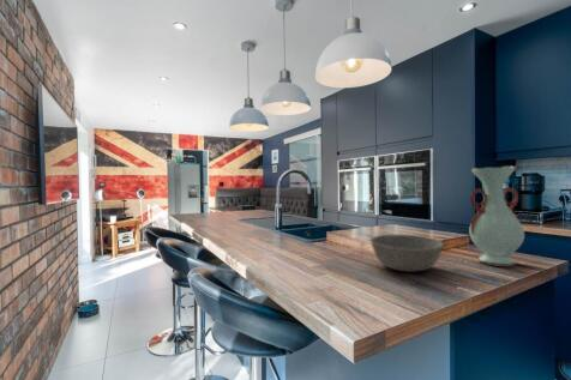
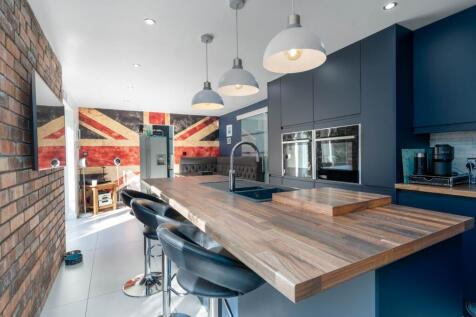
- decorative vase (494, 215)
- bowl (405, 253)
